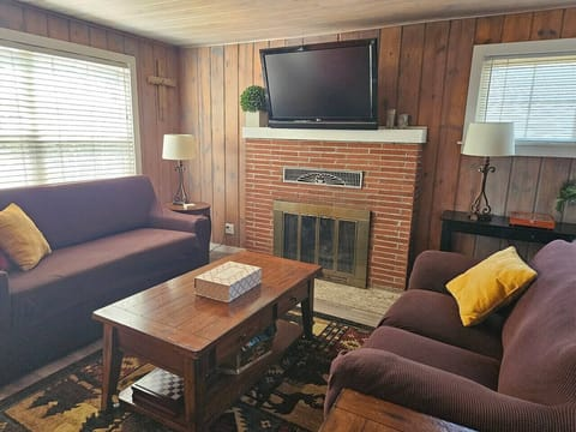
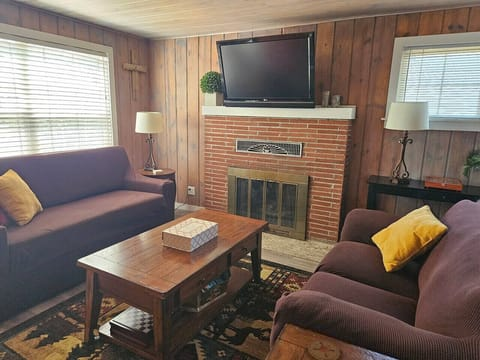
+ coaster (323, 350)
